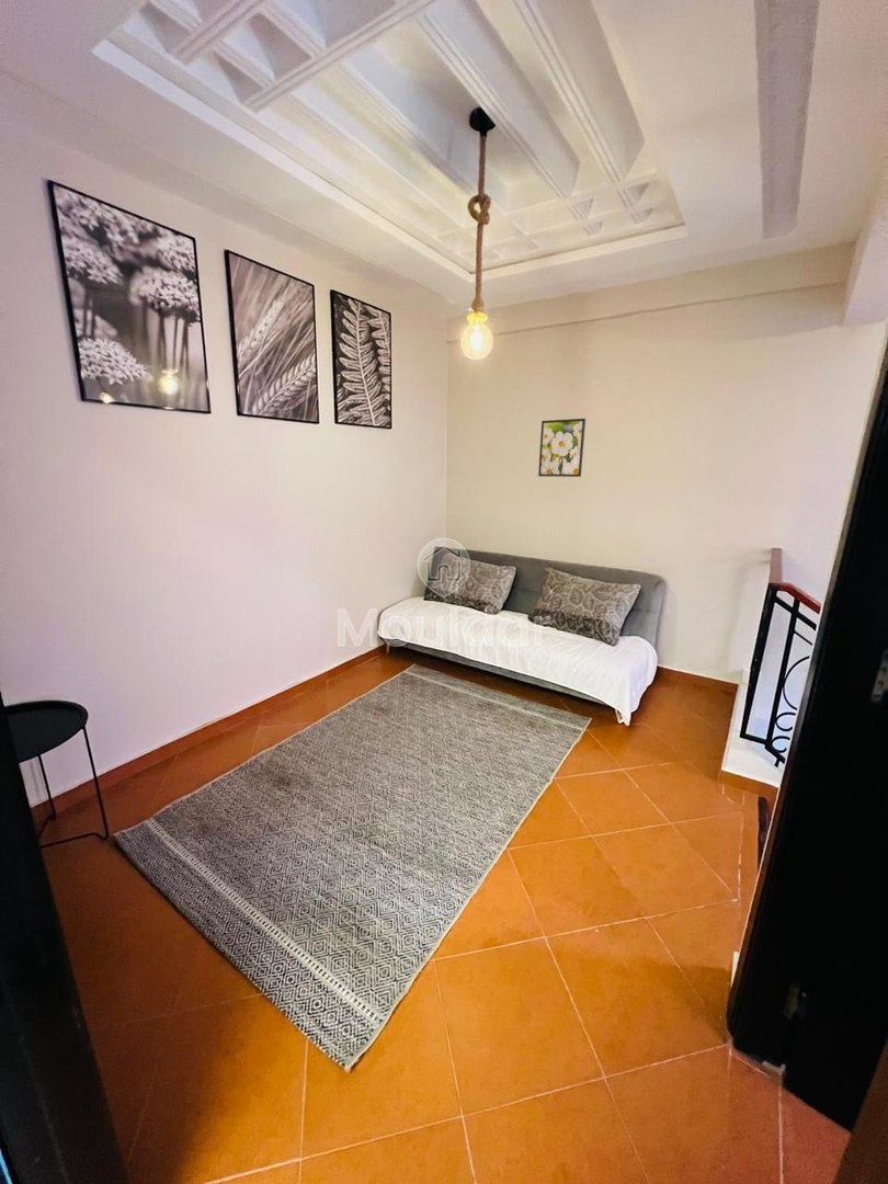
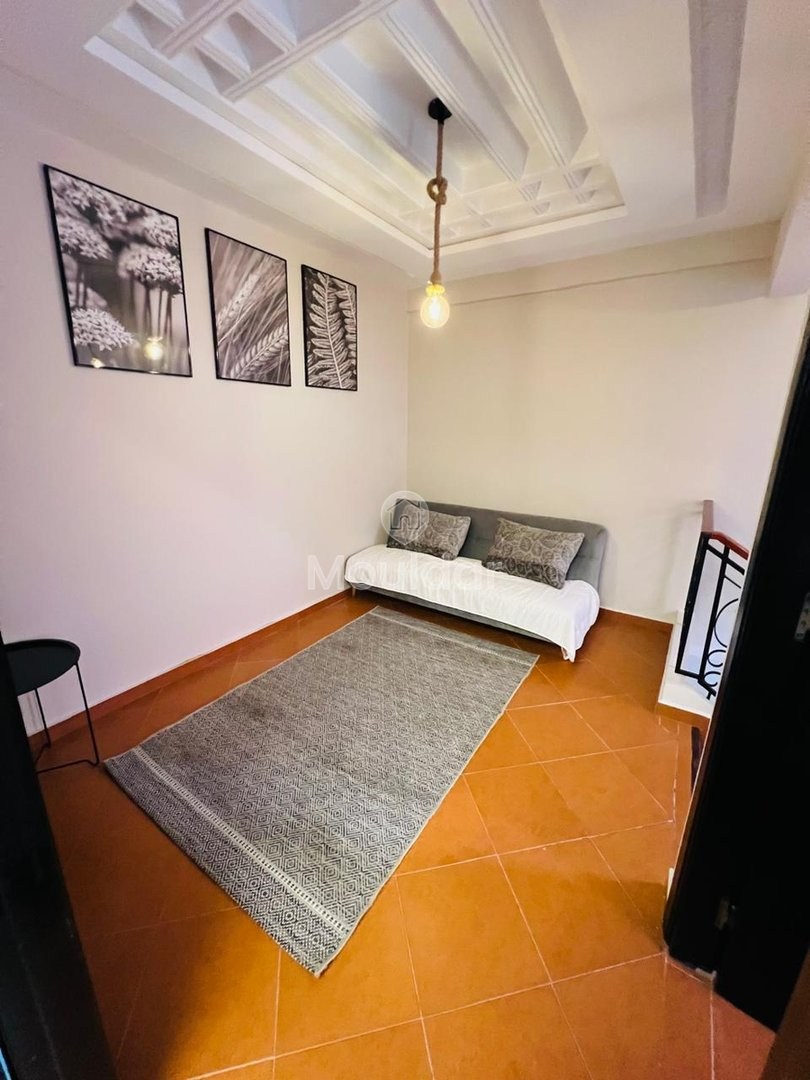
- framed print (560, 448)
